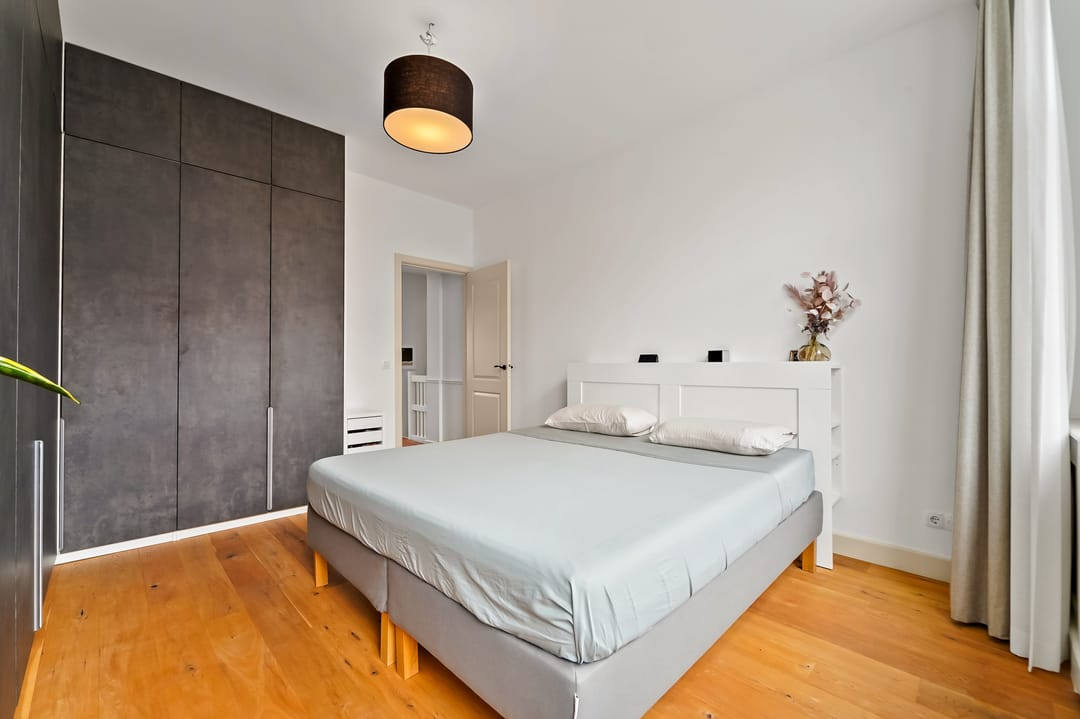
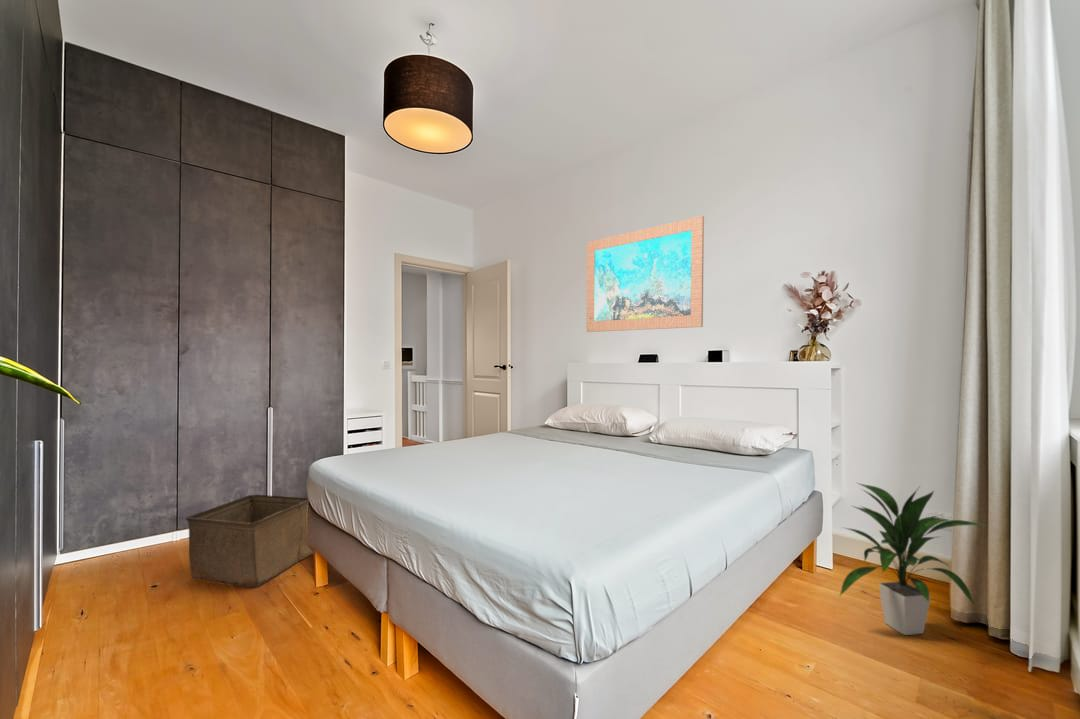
+ indoor plant (897, 553)
+ storage bin (254, 536)
+ wall art (638, 280)
